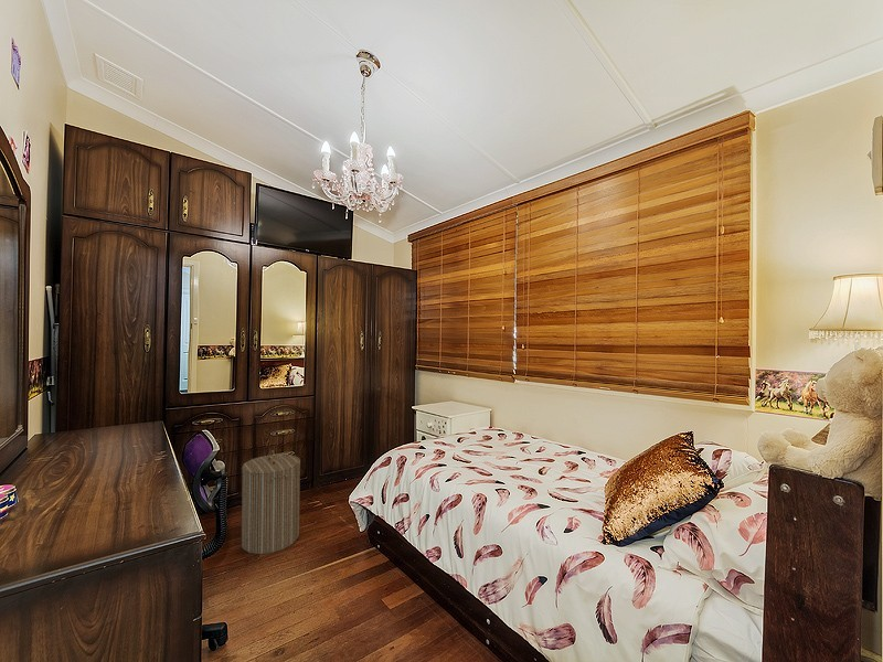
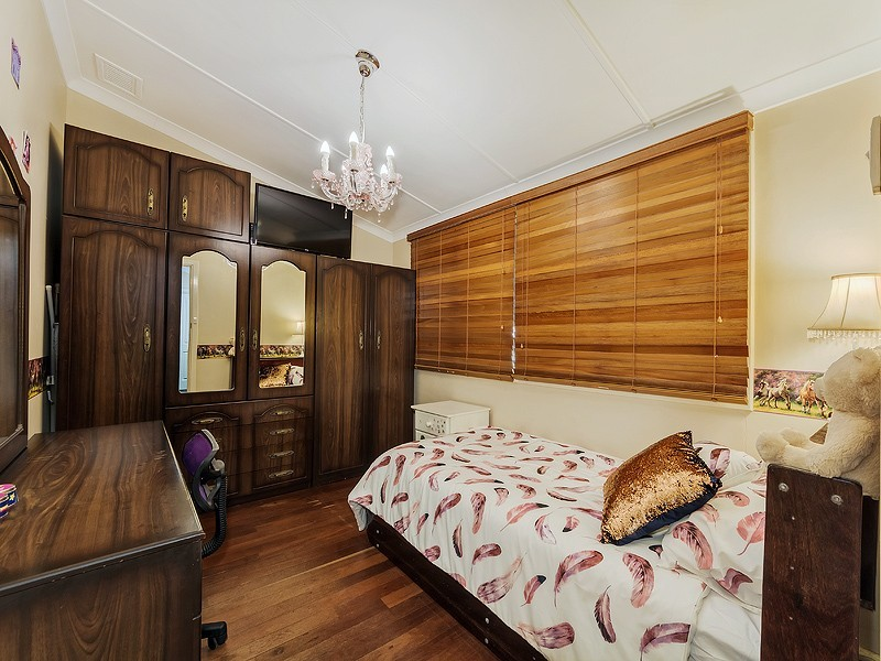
- laundry hamper (272, 494)
